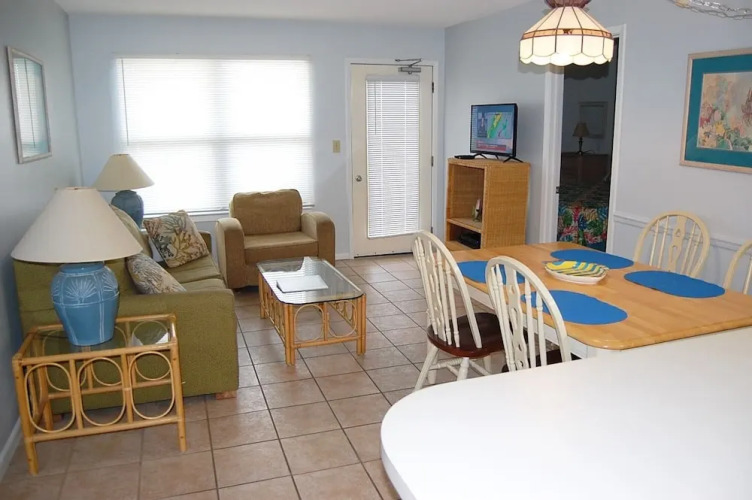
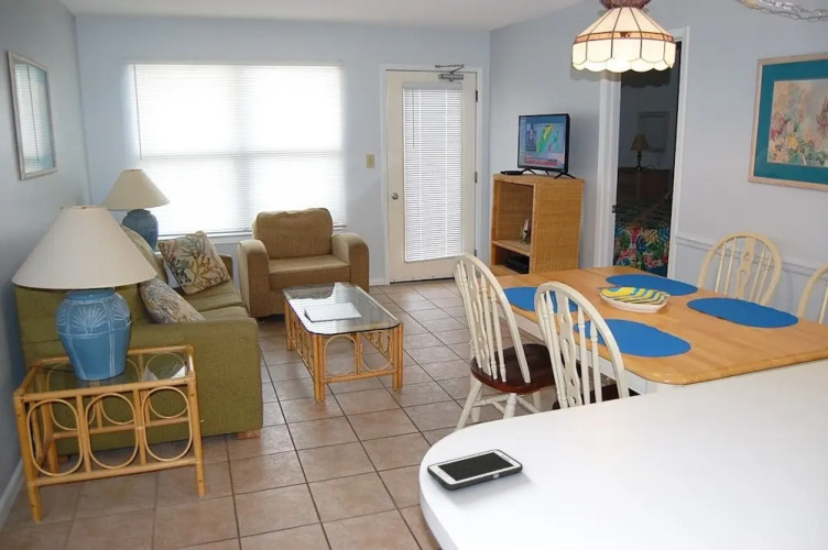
+ cell phone (475, 469)
